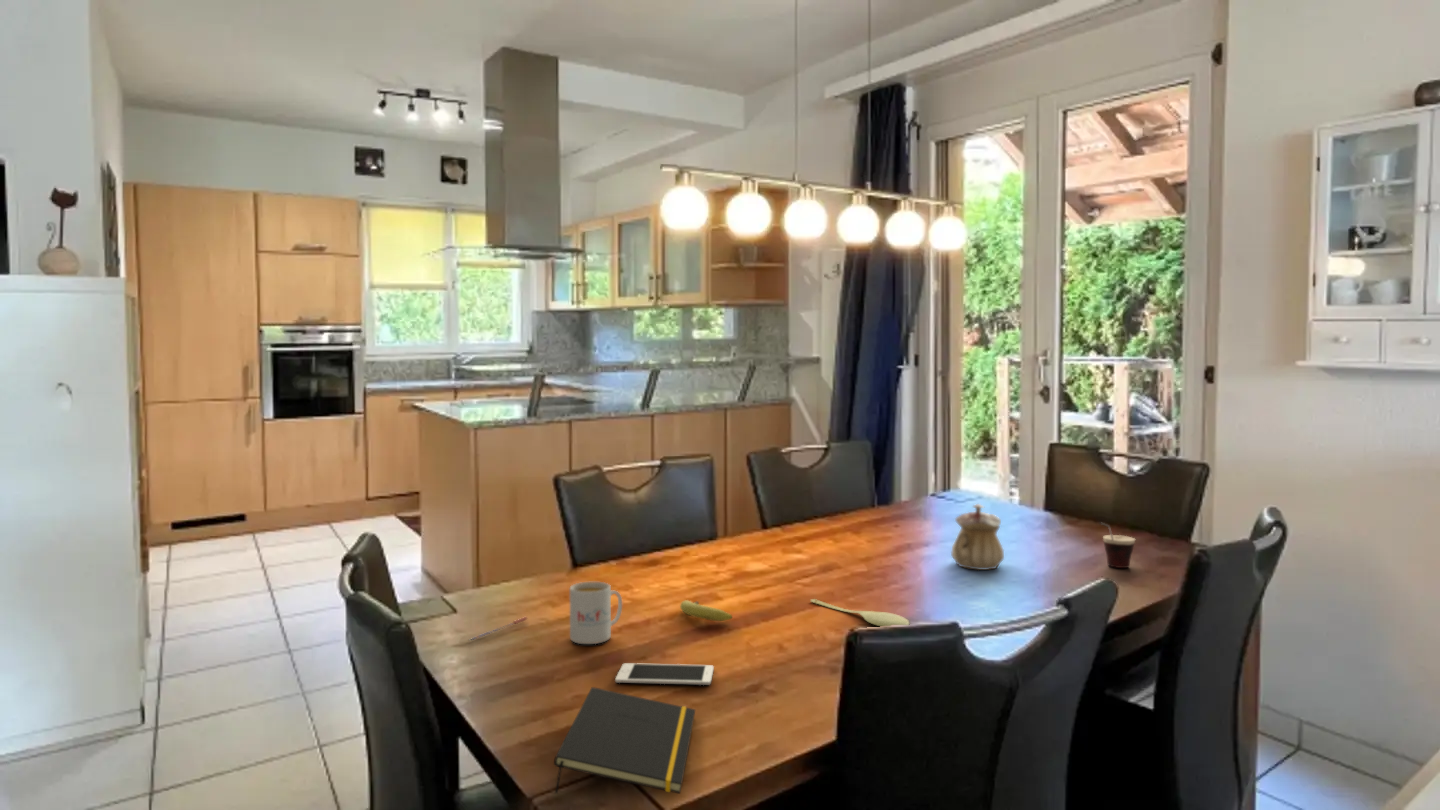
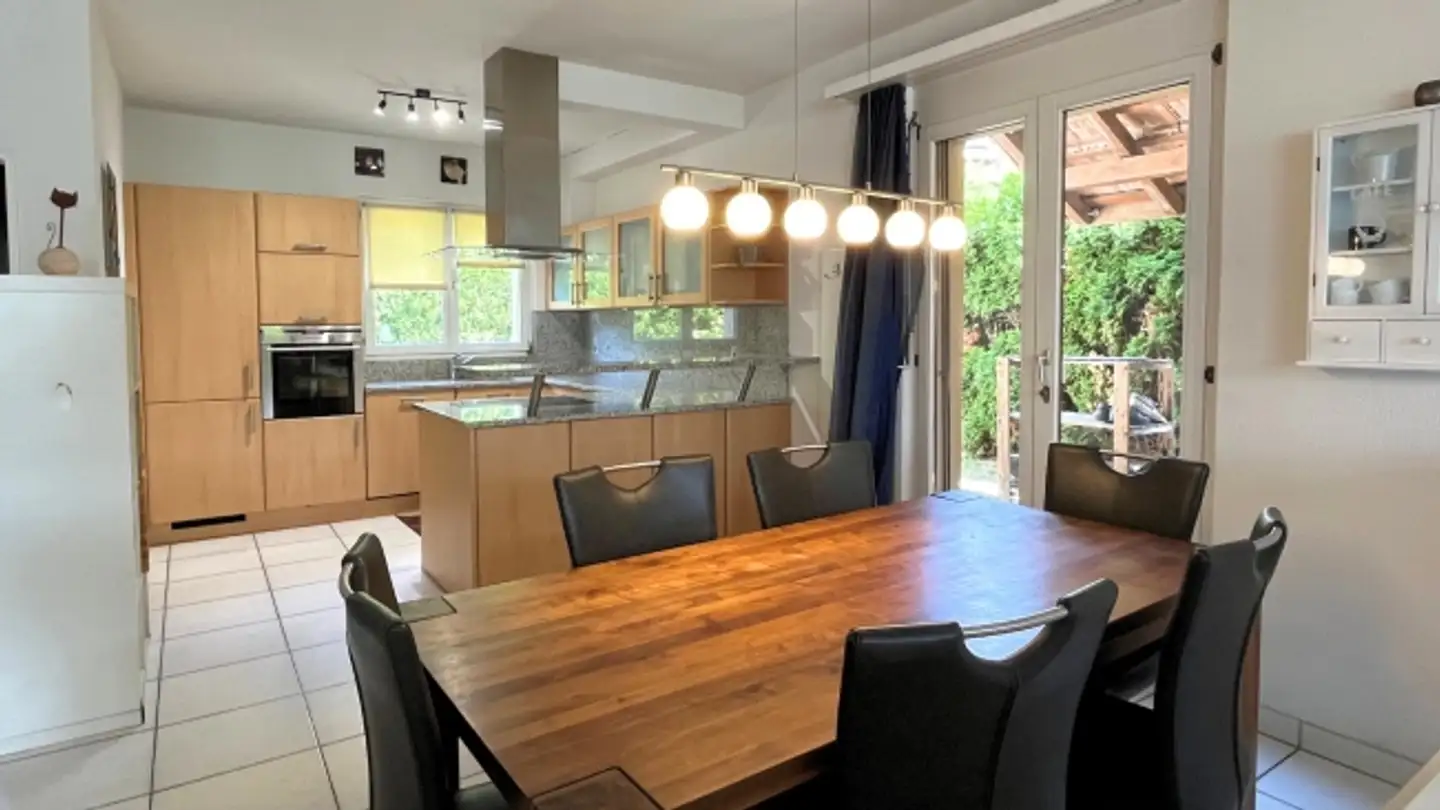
- pen (498, 628)
- teapot (975, 534)
- mug (597, 611)
- cup (1113, 543)
- spoon (856, 611)
- notepad (631, 735)
- fruit (701, 608)
- cell phone (665, 673)
